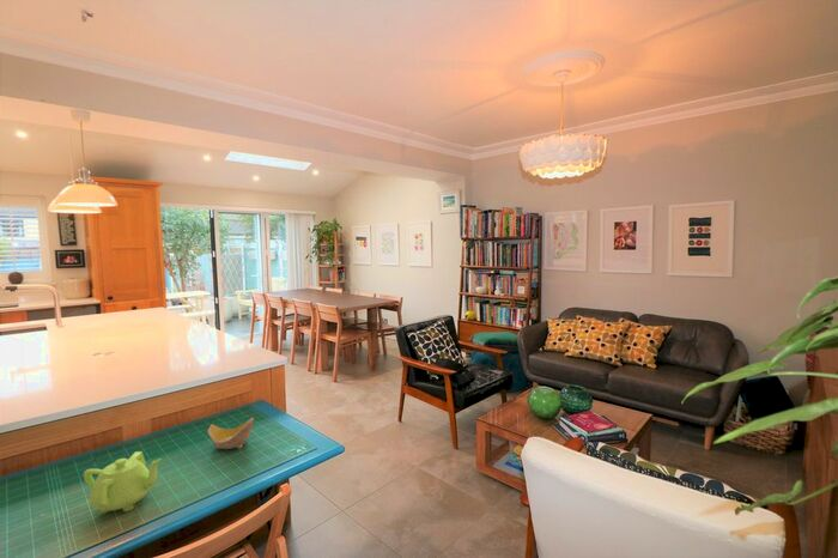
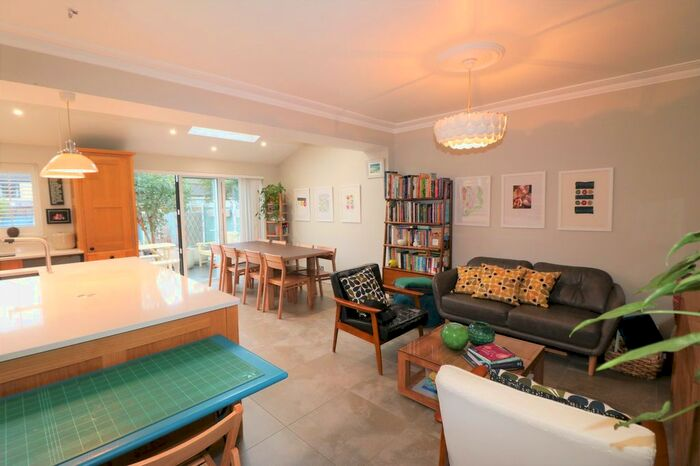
- teapot (125, 481)
- bowl (230, 431)
